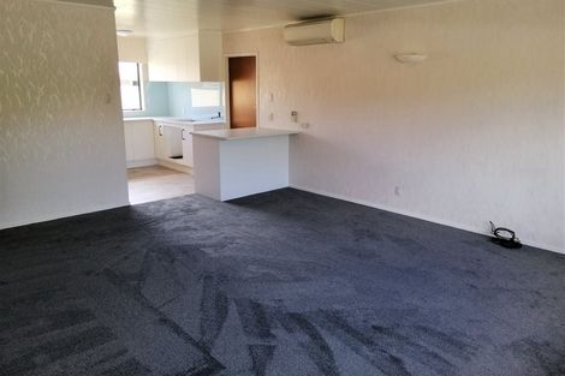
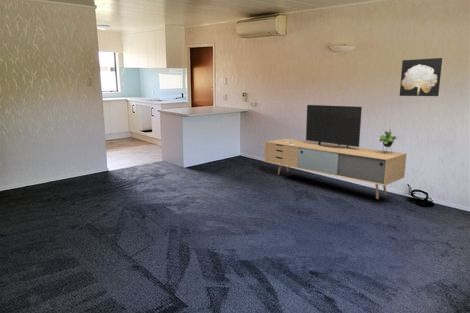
+ media console (329, 145)
+ wall art (420, 77)
